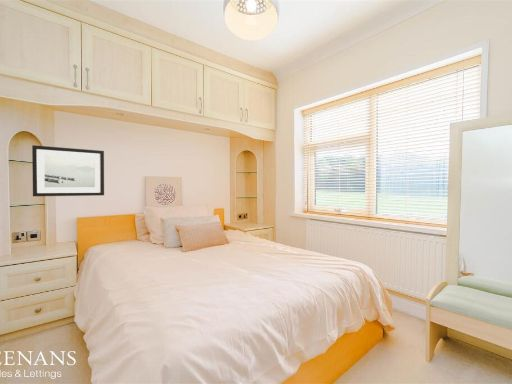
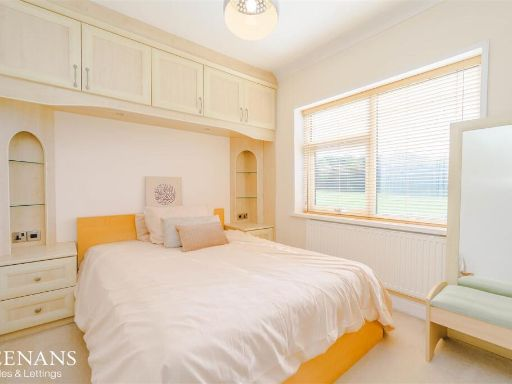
- wall art (70, 172)
